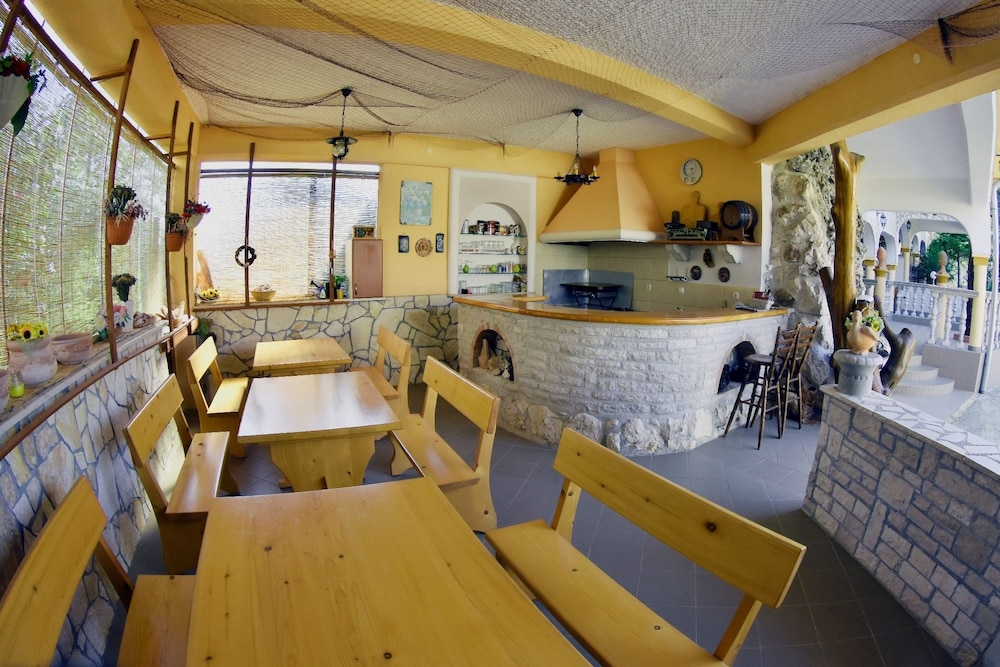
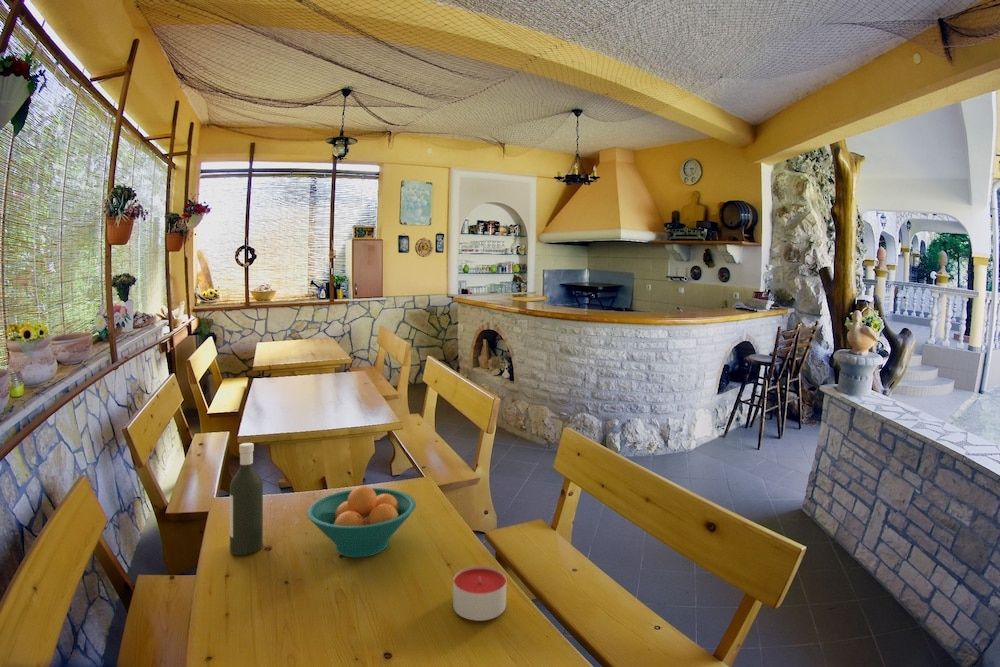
+ bottle (246, 496)
+ candle (479, 591)
+ fruit bowl (362, 517)
